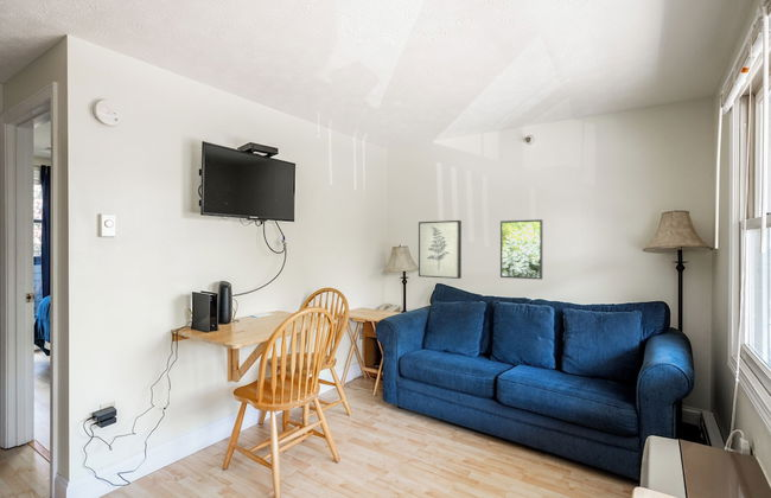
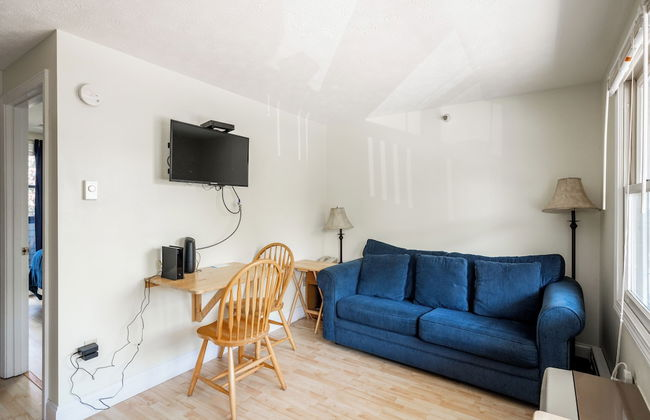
- wall art (439, 249)
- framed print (521, 249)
